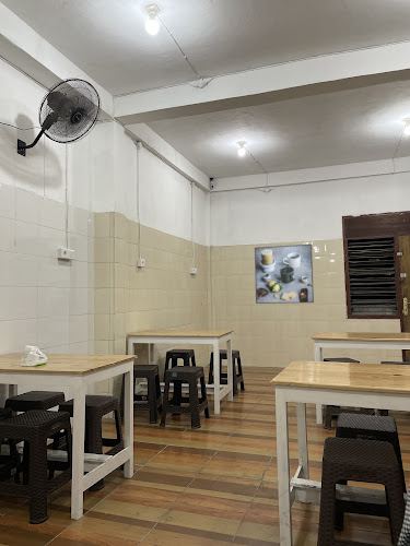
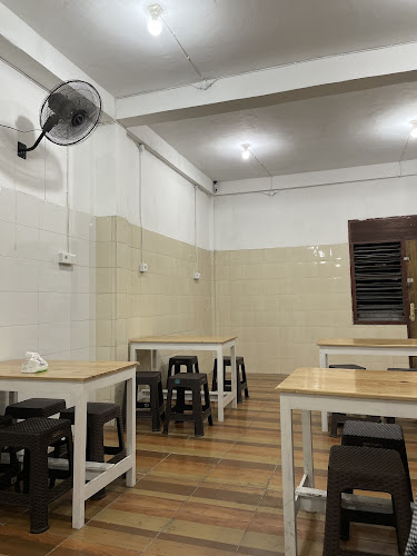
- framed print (283, 274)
